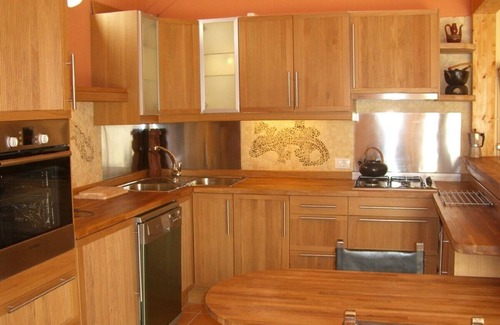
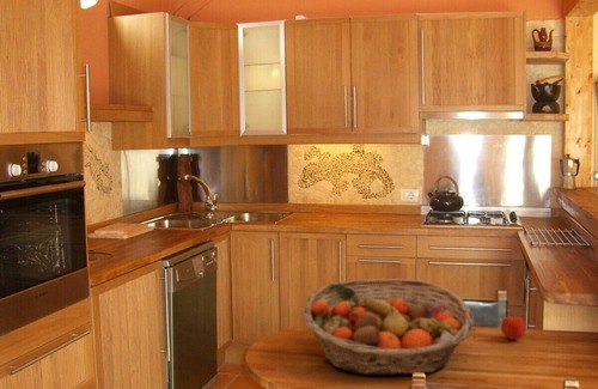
+ fruit basket (386, 324)
+ apple (513, 327)
